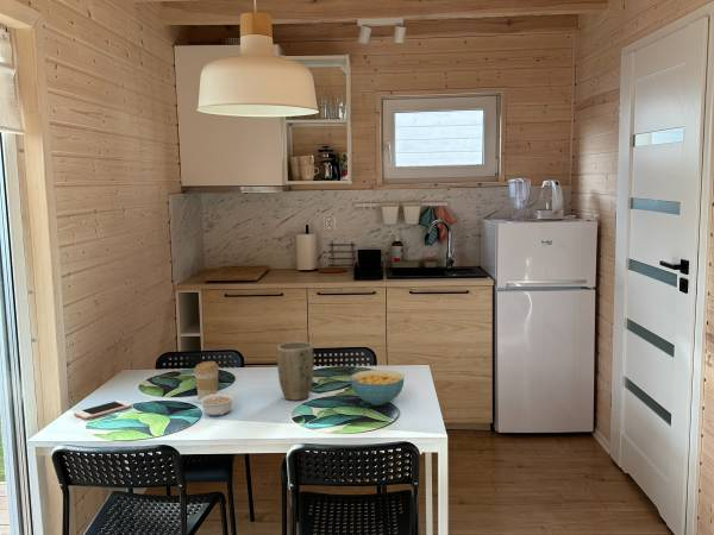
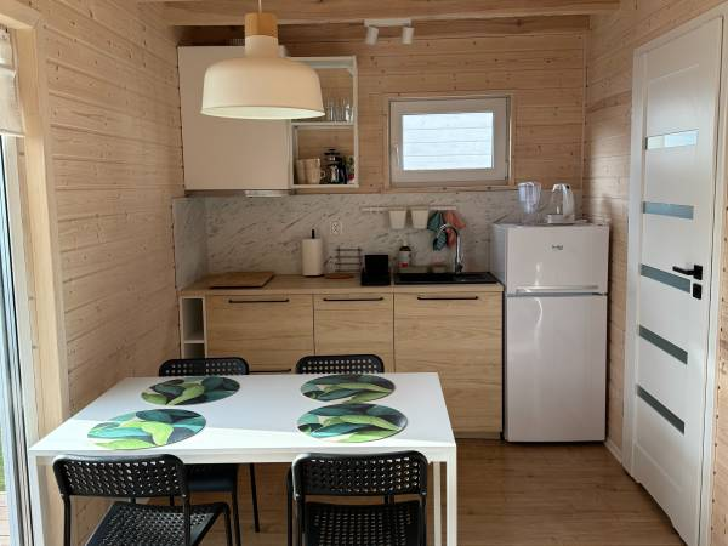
- coffee cup (206, 379)
- legume (217, 404)
- cell phone (102, 409)
- cereal bowl (377, 389)
- plant pot (295, 371)
